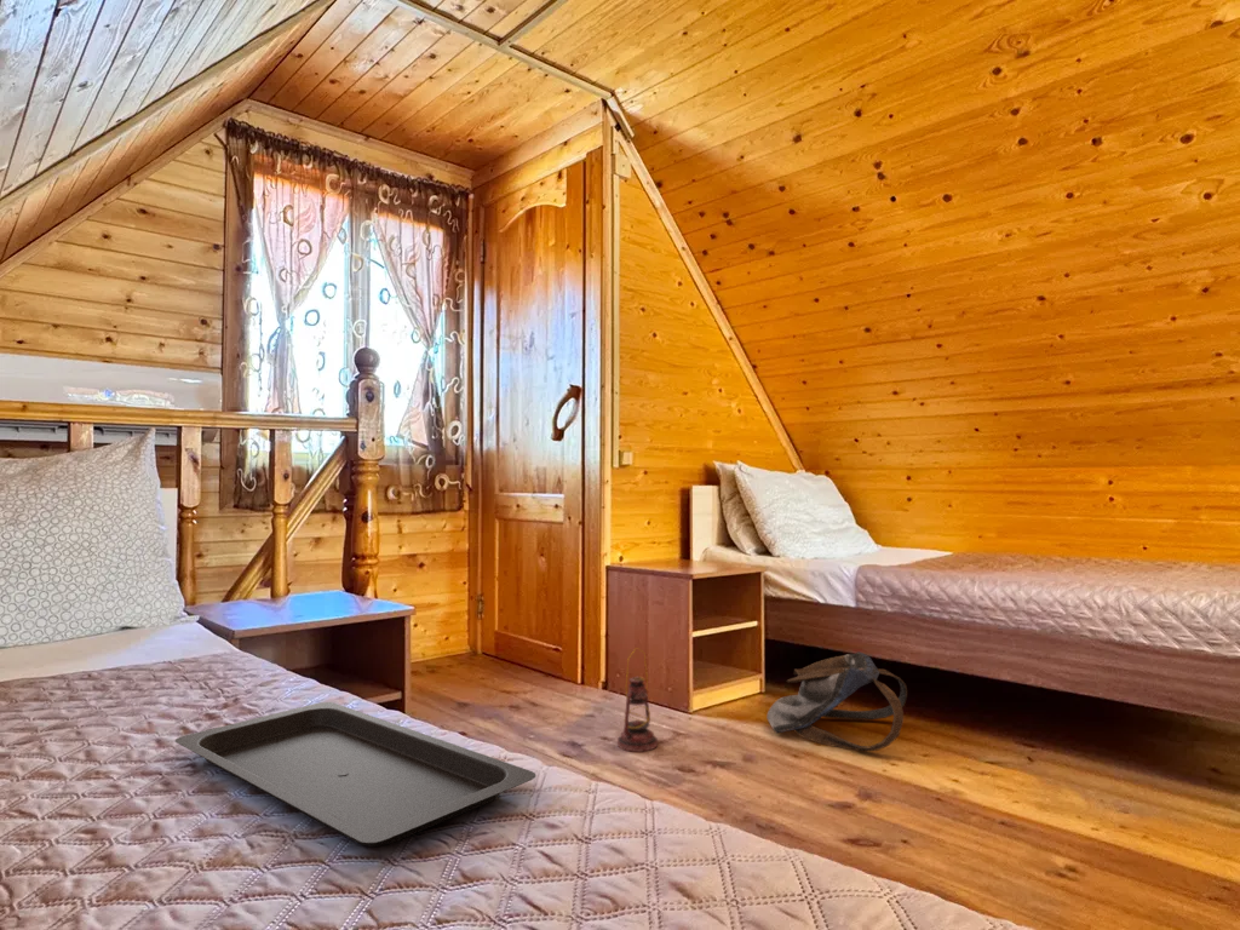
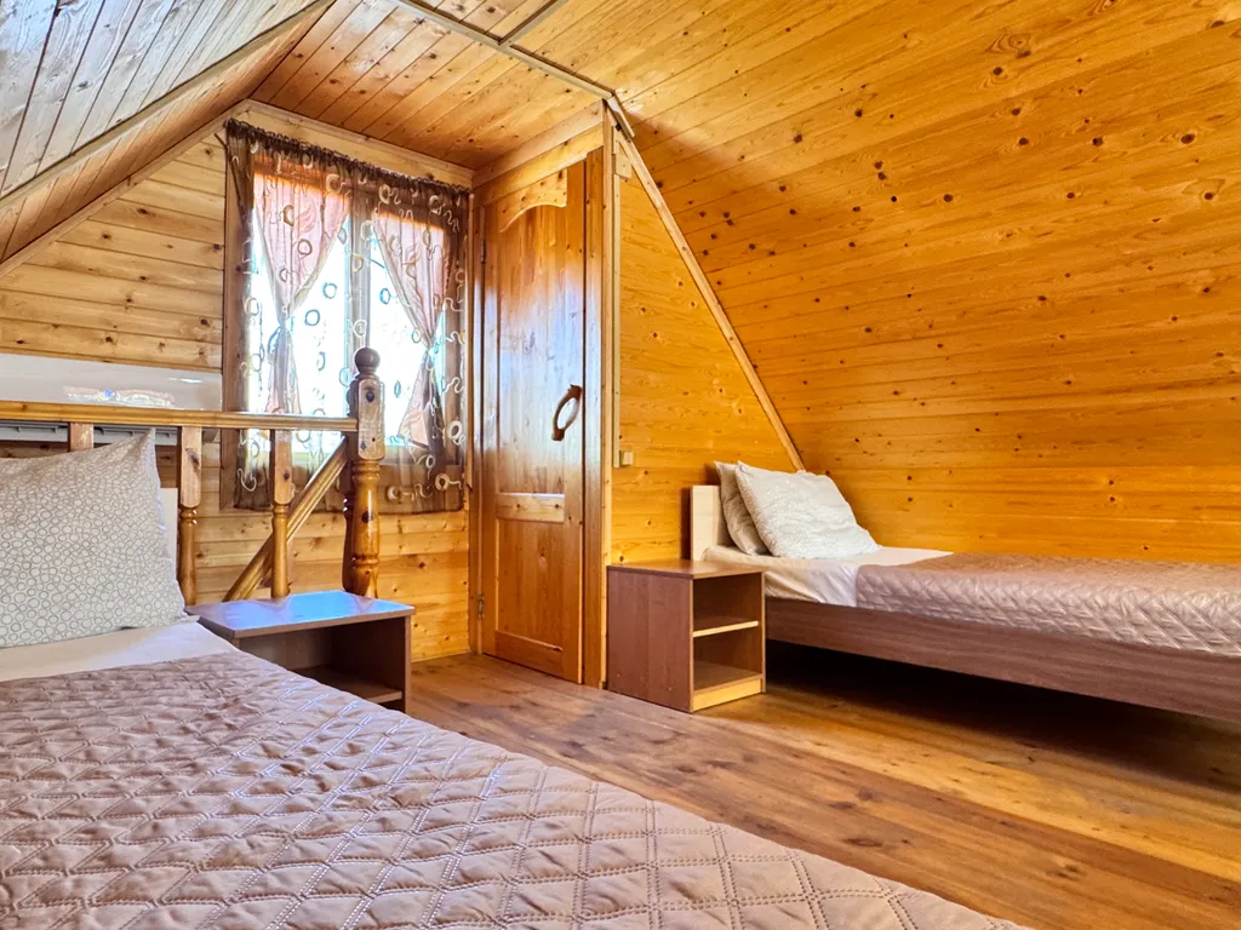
- lantern (637, 696)
- backpack (834, 694)
- serving tray (343, 765)
